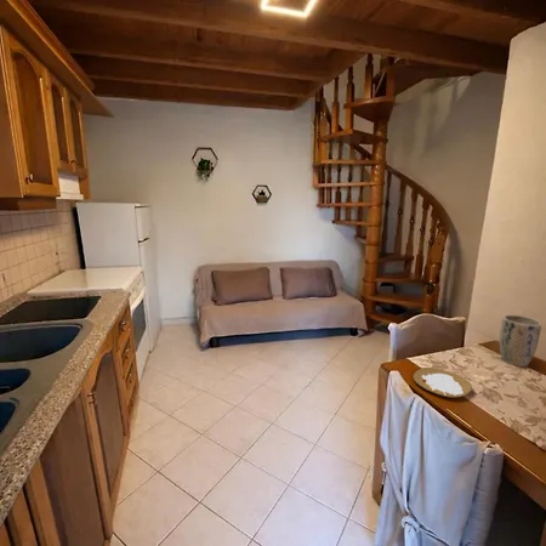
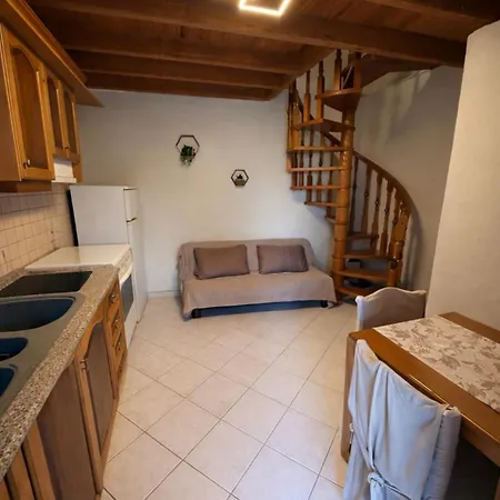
- plant pot (517, 341)
- placemat (442, 377)
